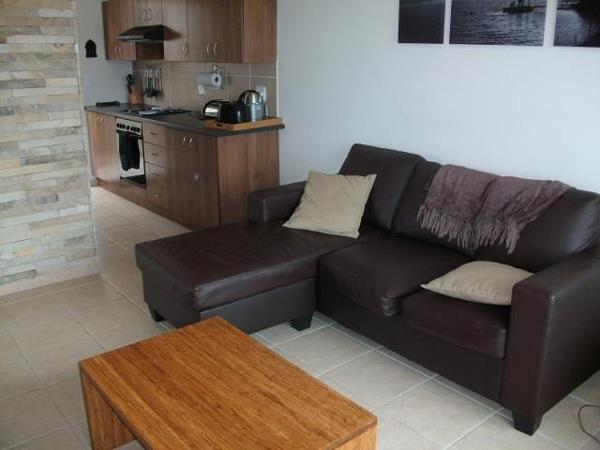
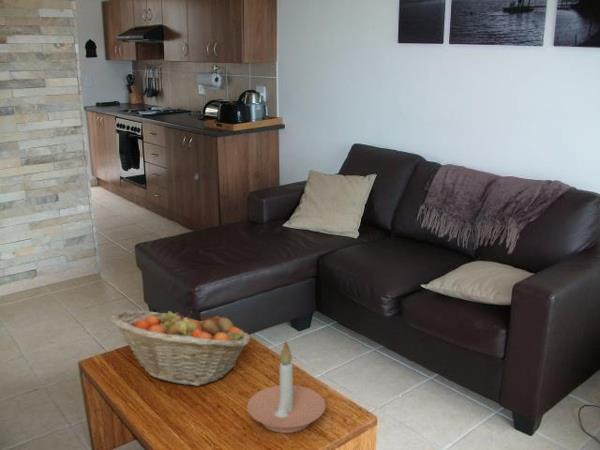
+ candle holder (286, 379)
+ fruit basket (180, 338)
